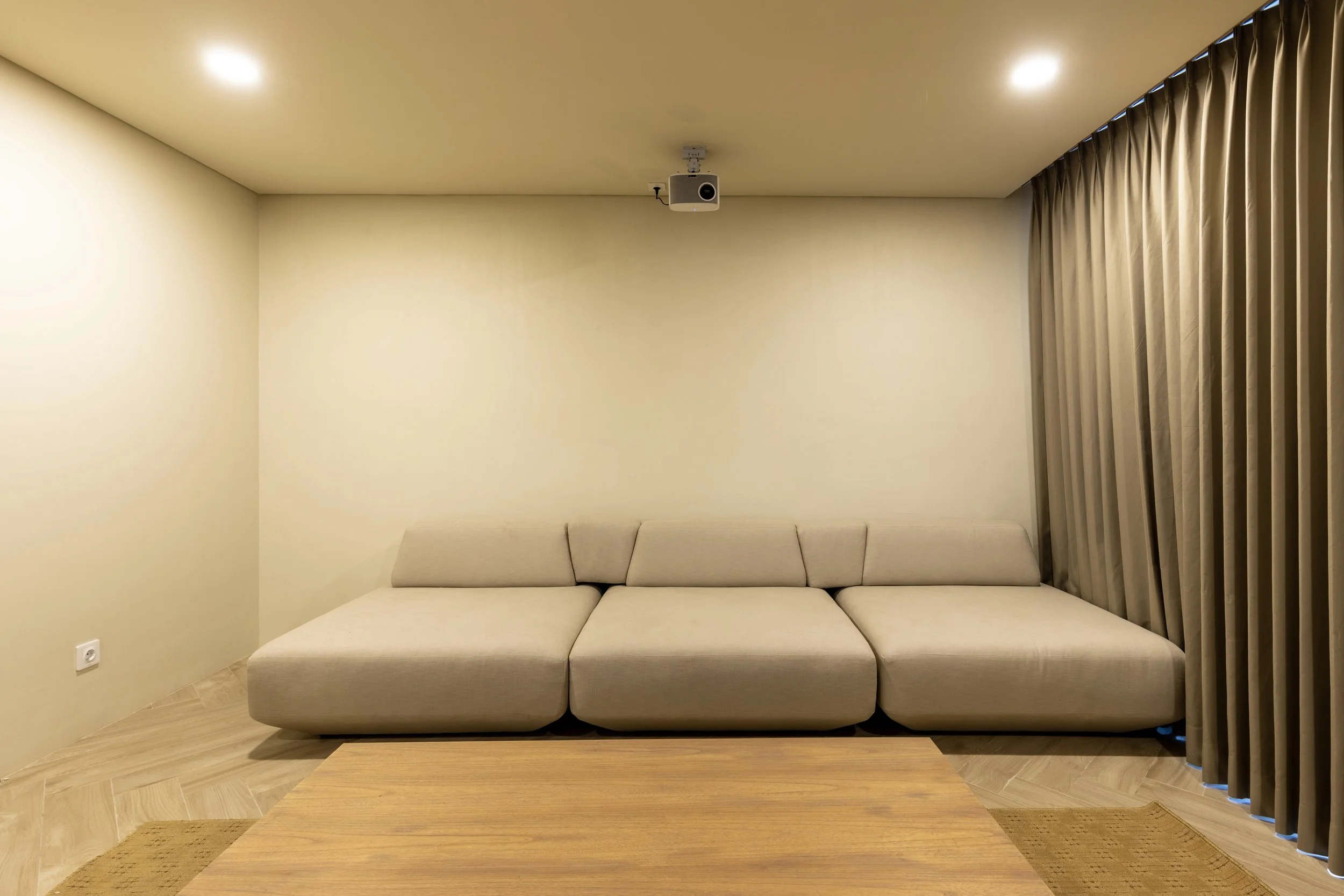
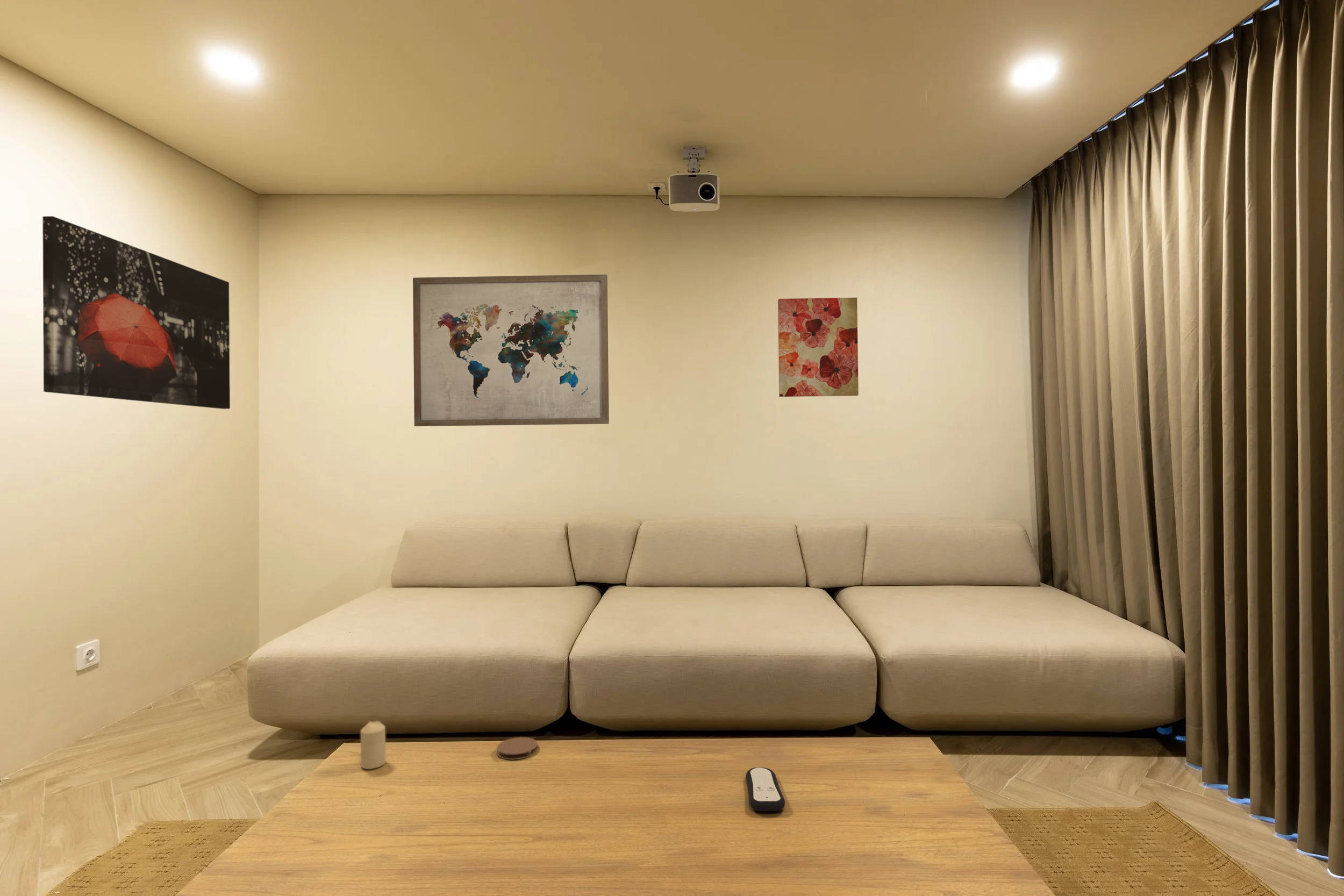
+ candle (373, 743)
+ wall art (151, 328)
+ wall art (511, 350)
+ coaster (517, 748)
+ remote control (763, 787)
+ wall art (818, 347)
